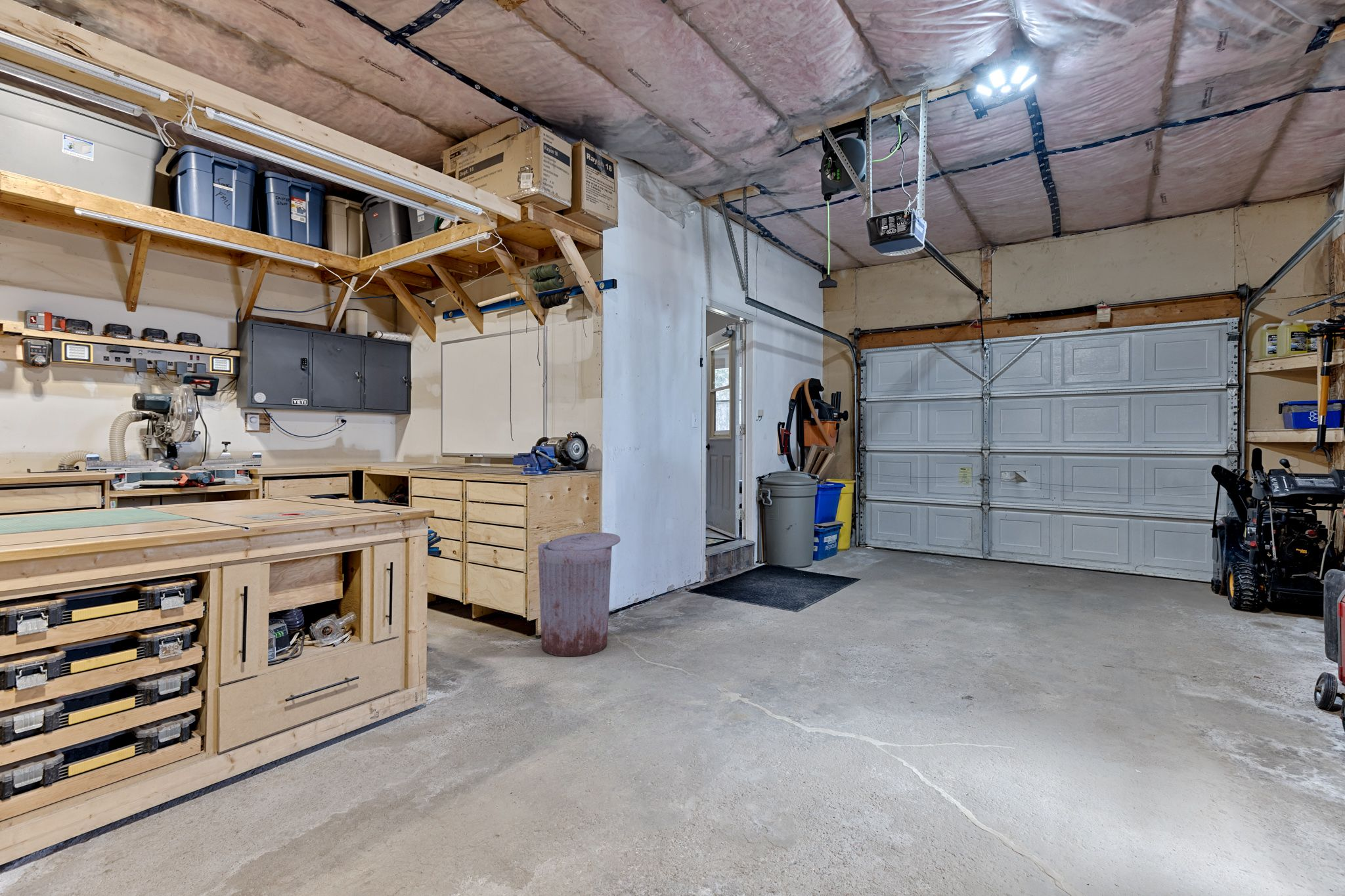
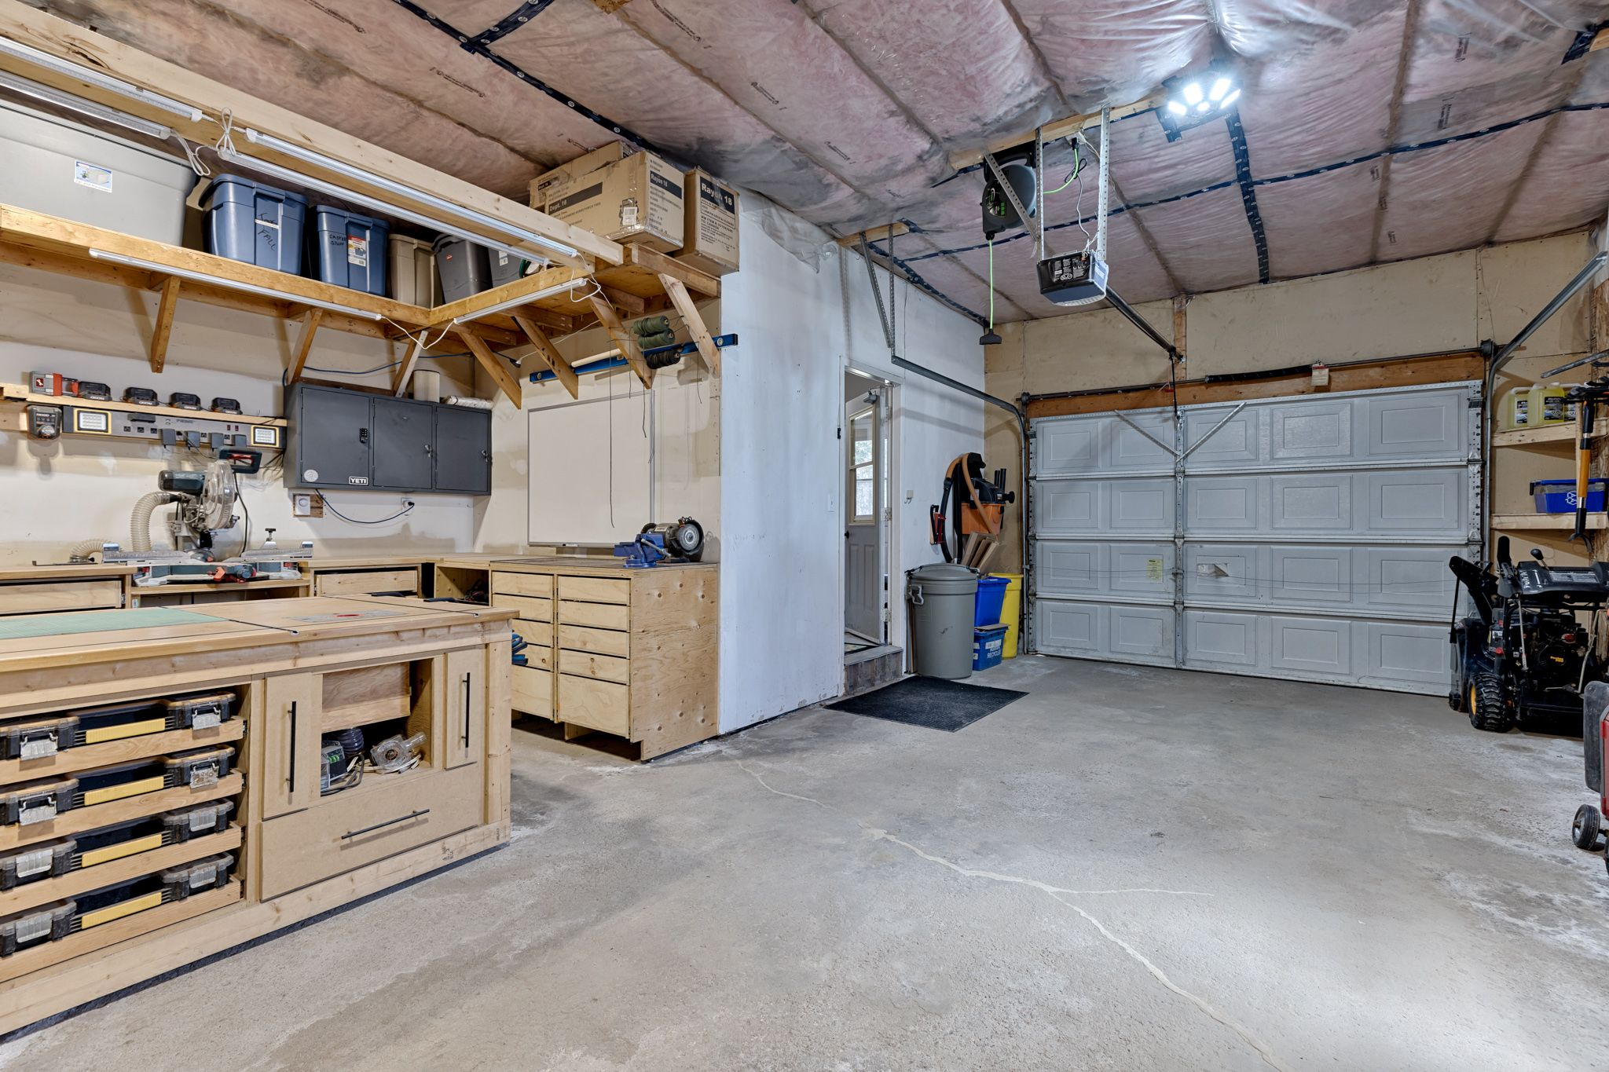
- trash can (579, 589)
